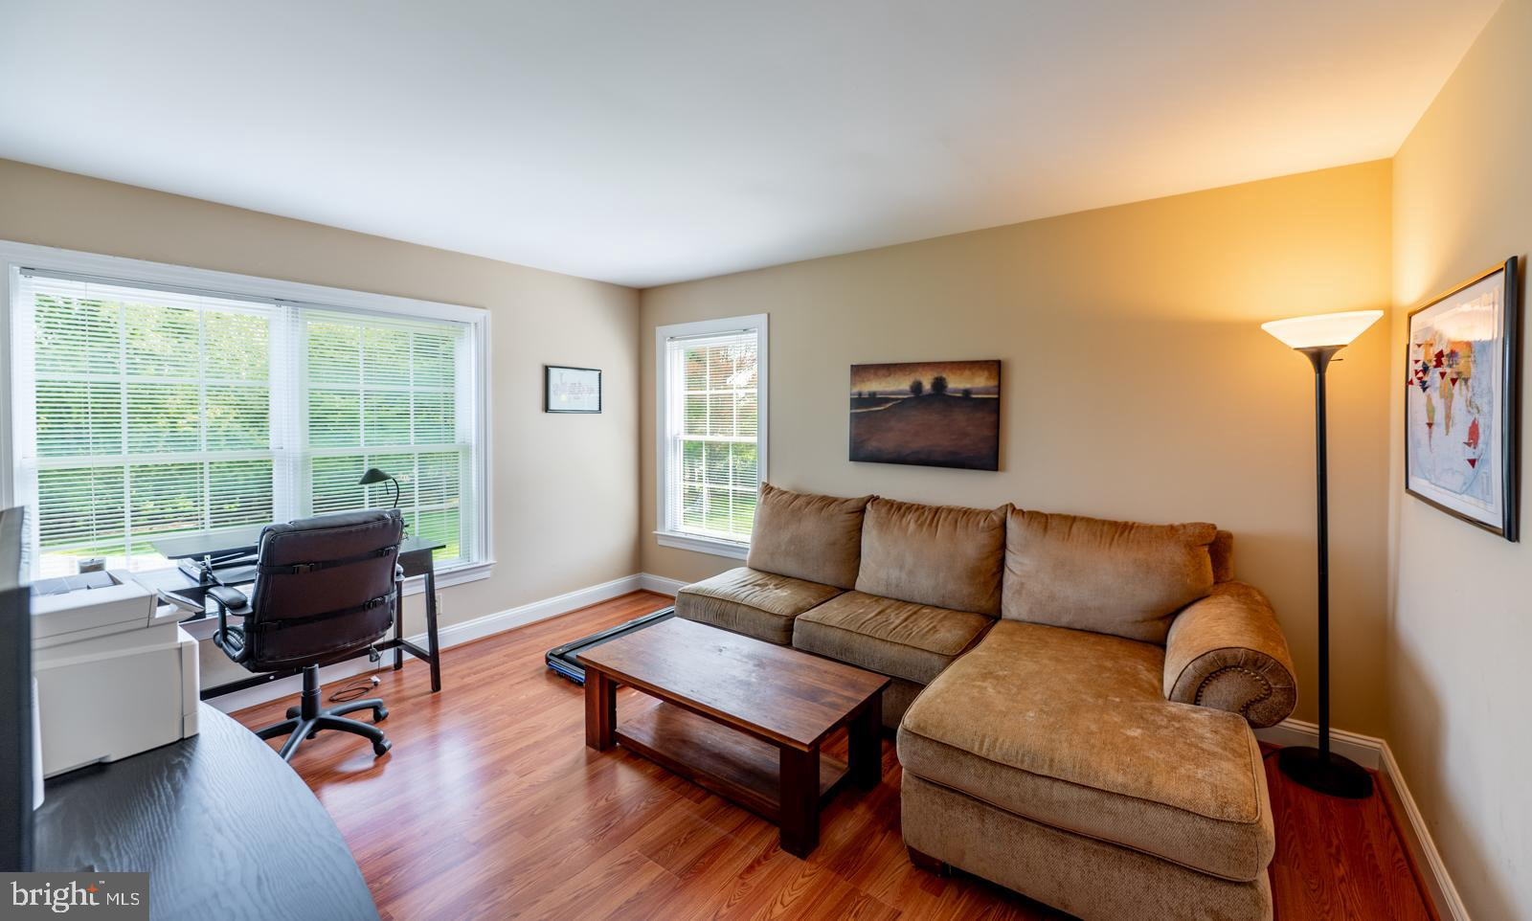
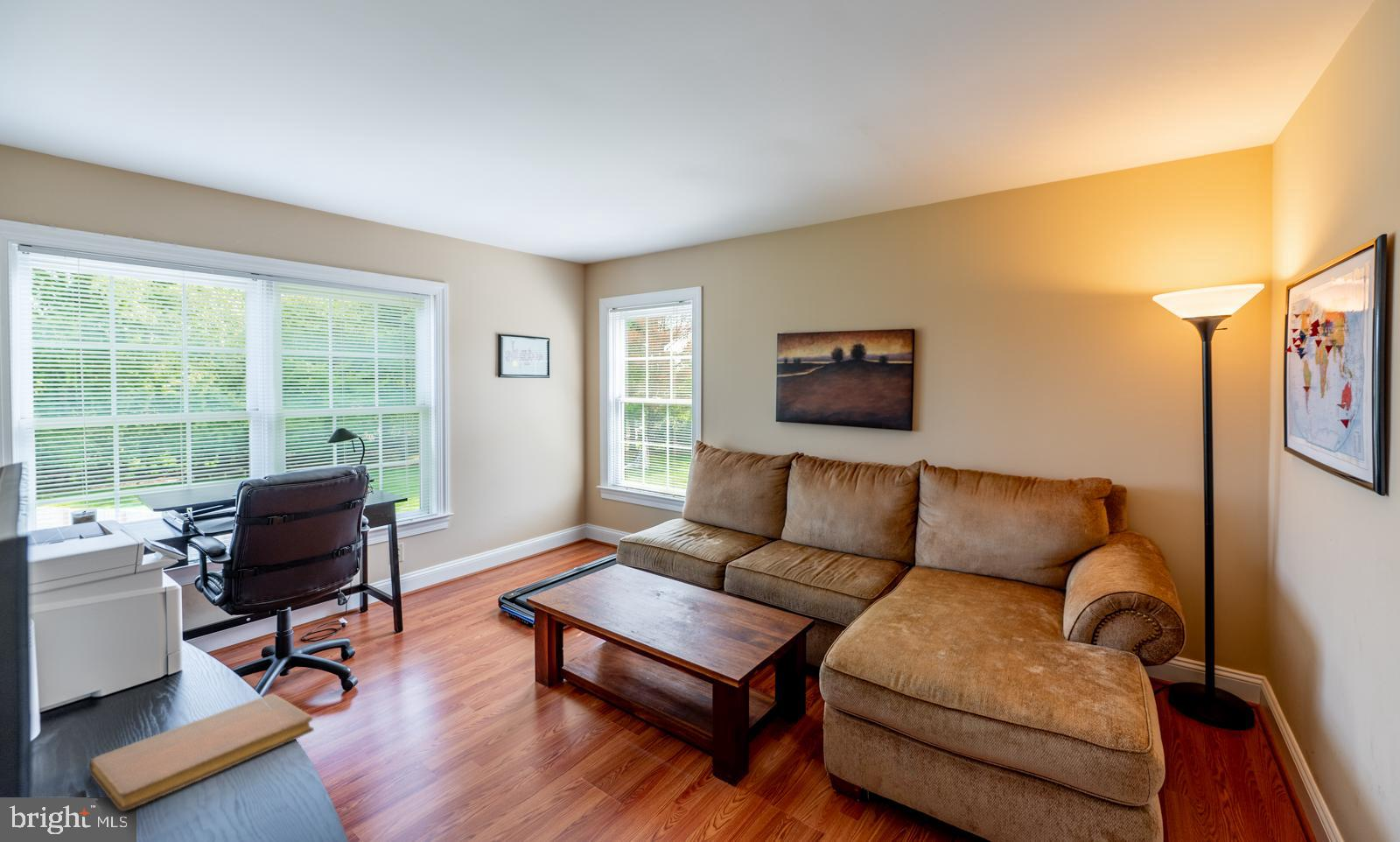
+ notebook (208, 743)
